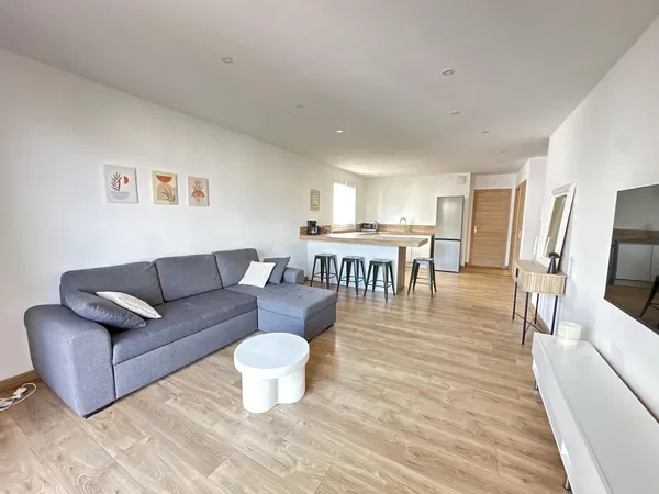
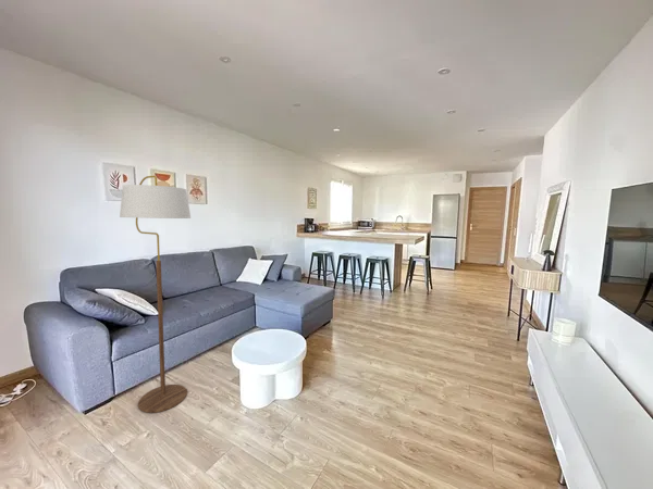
+ floor lamp (157, 290)
